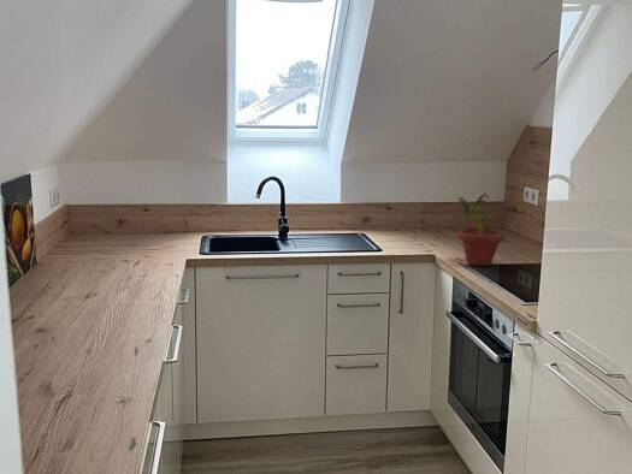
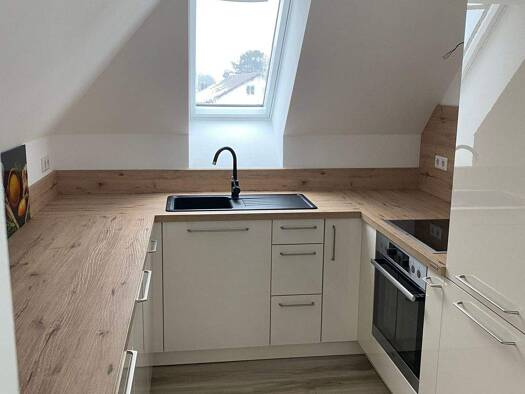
- potted plant (479, 227)
